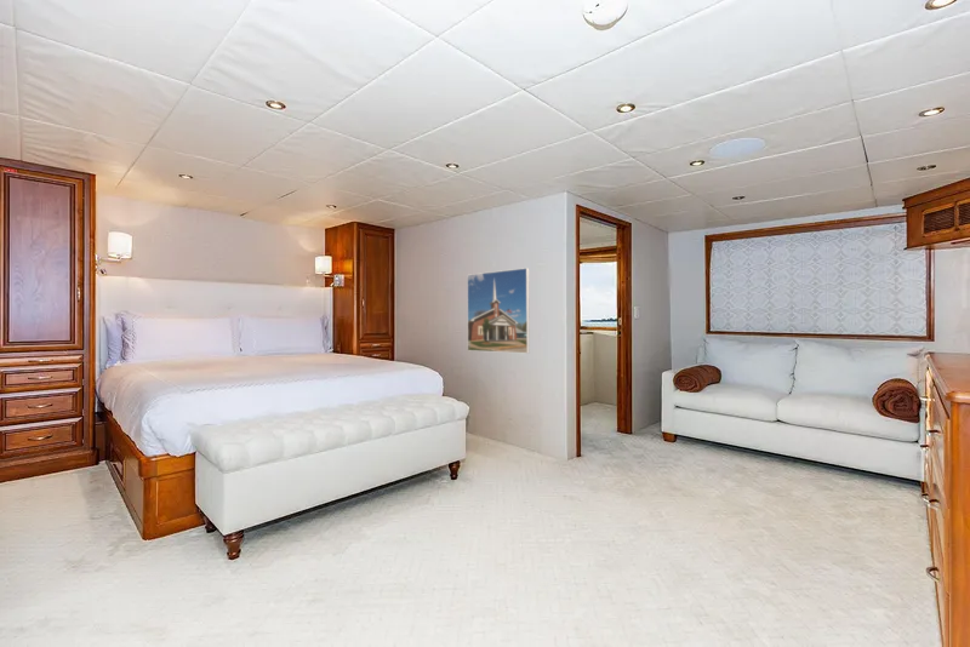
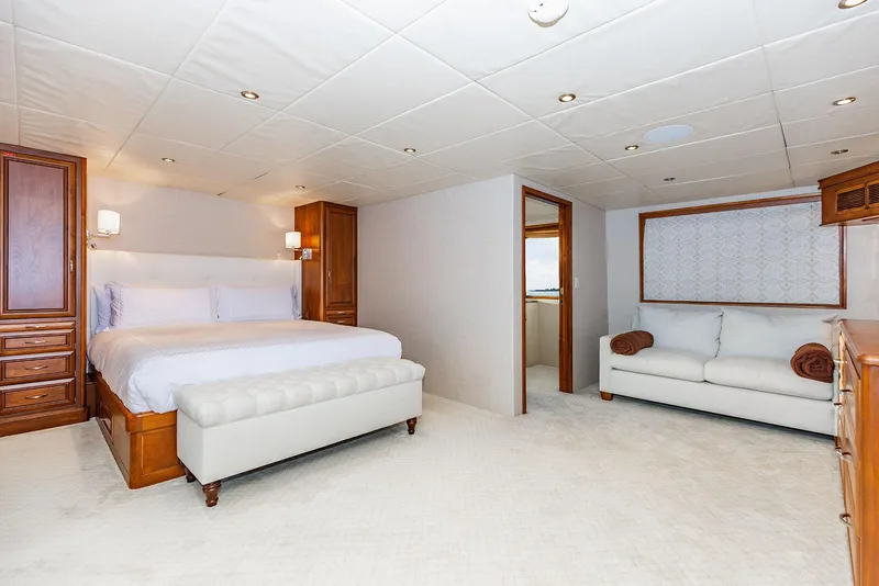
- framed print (496, 311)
